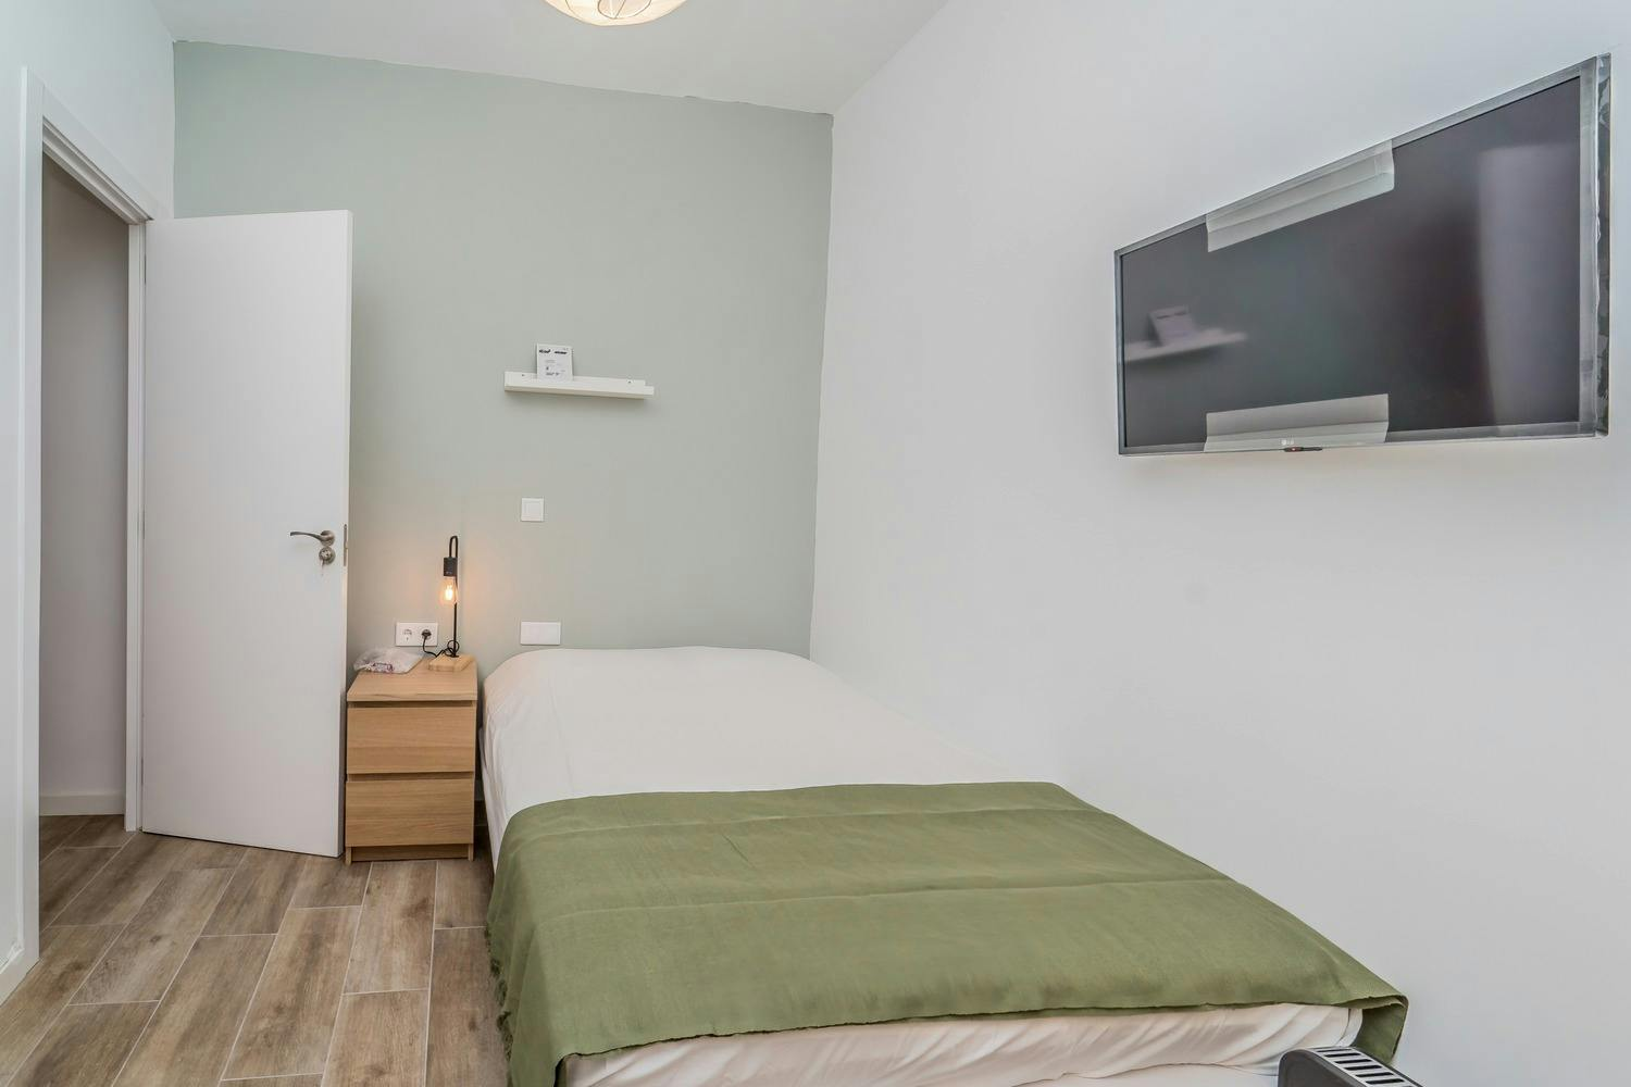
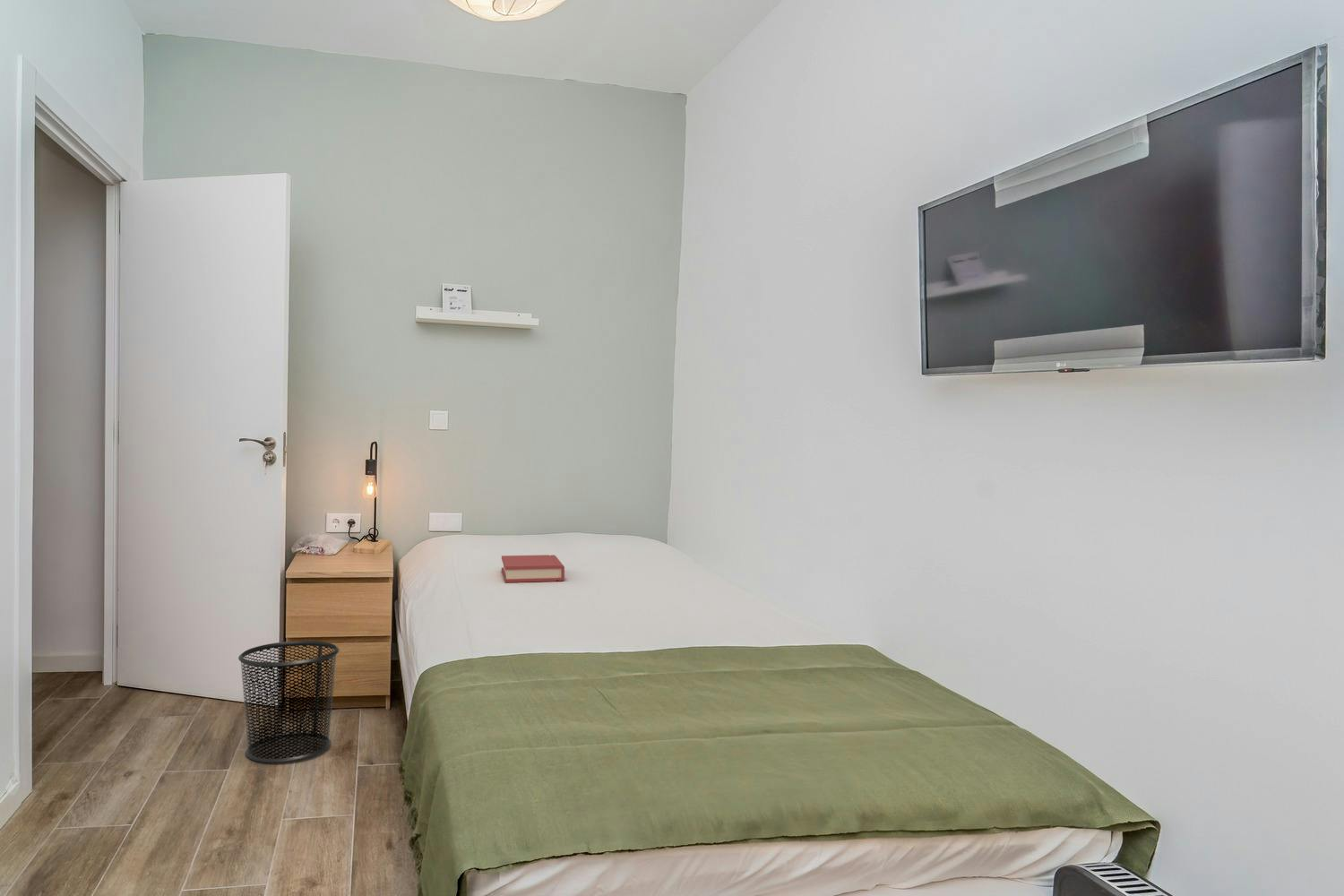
+ hardback book (531, 567)
+ waste bin (289, 700)
